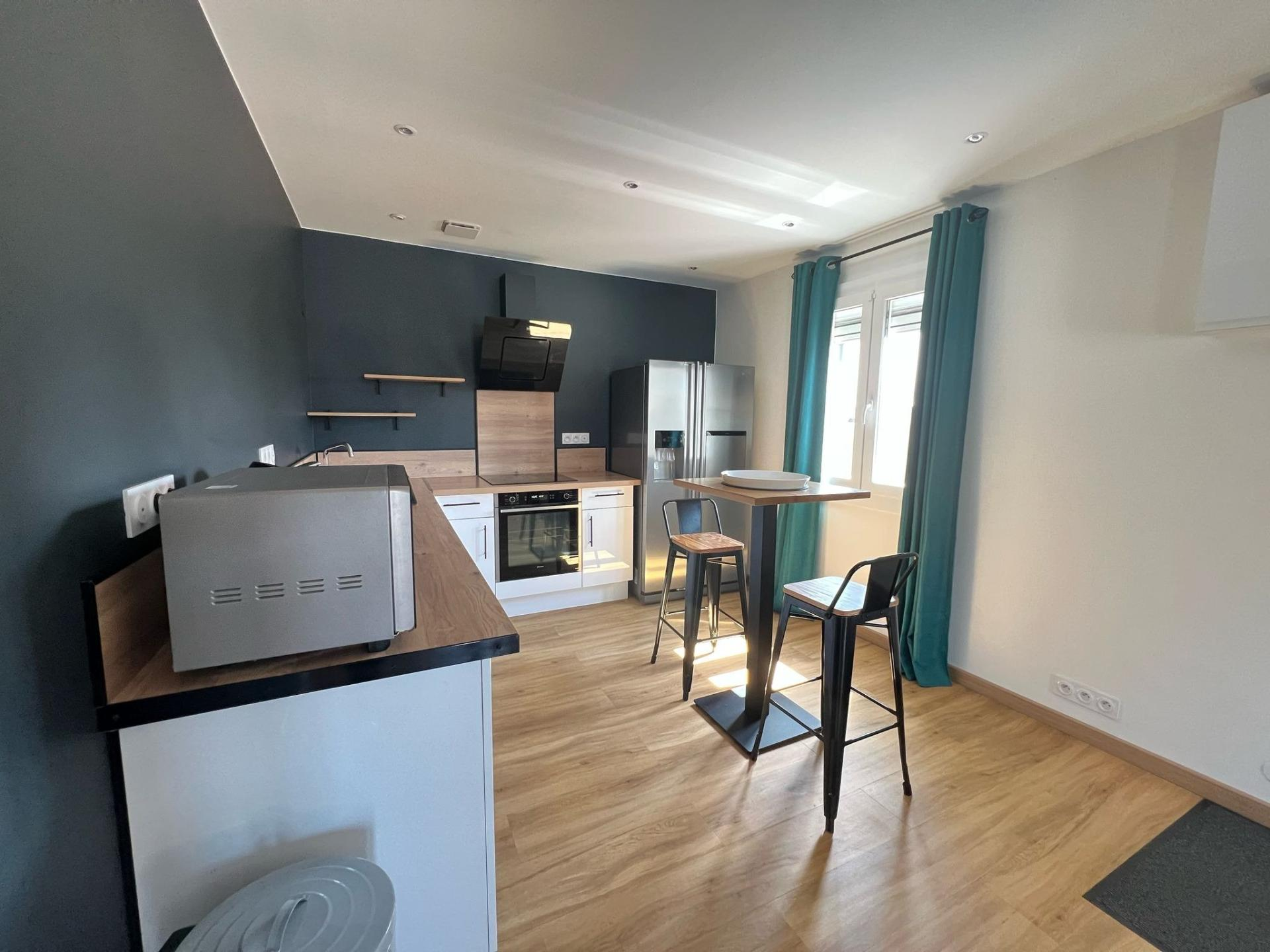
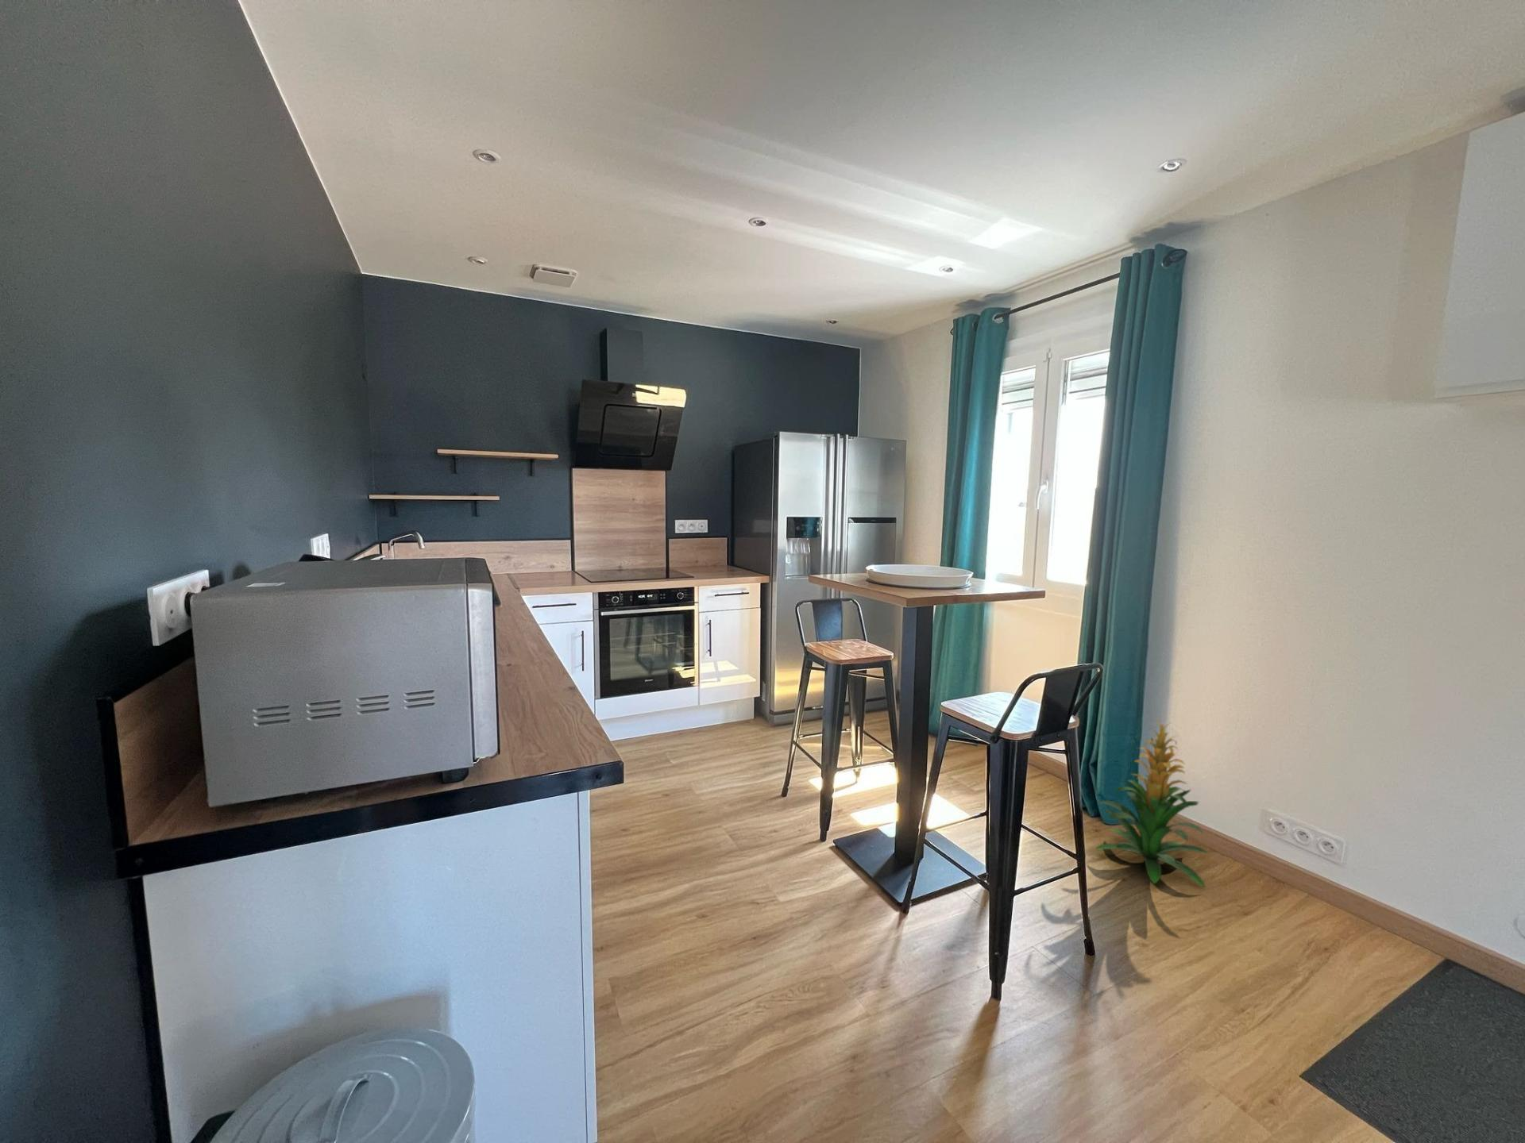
+ indoor plant (1158, 790)
